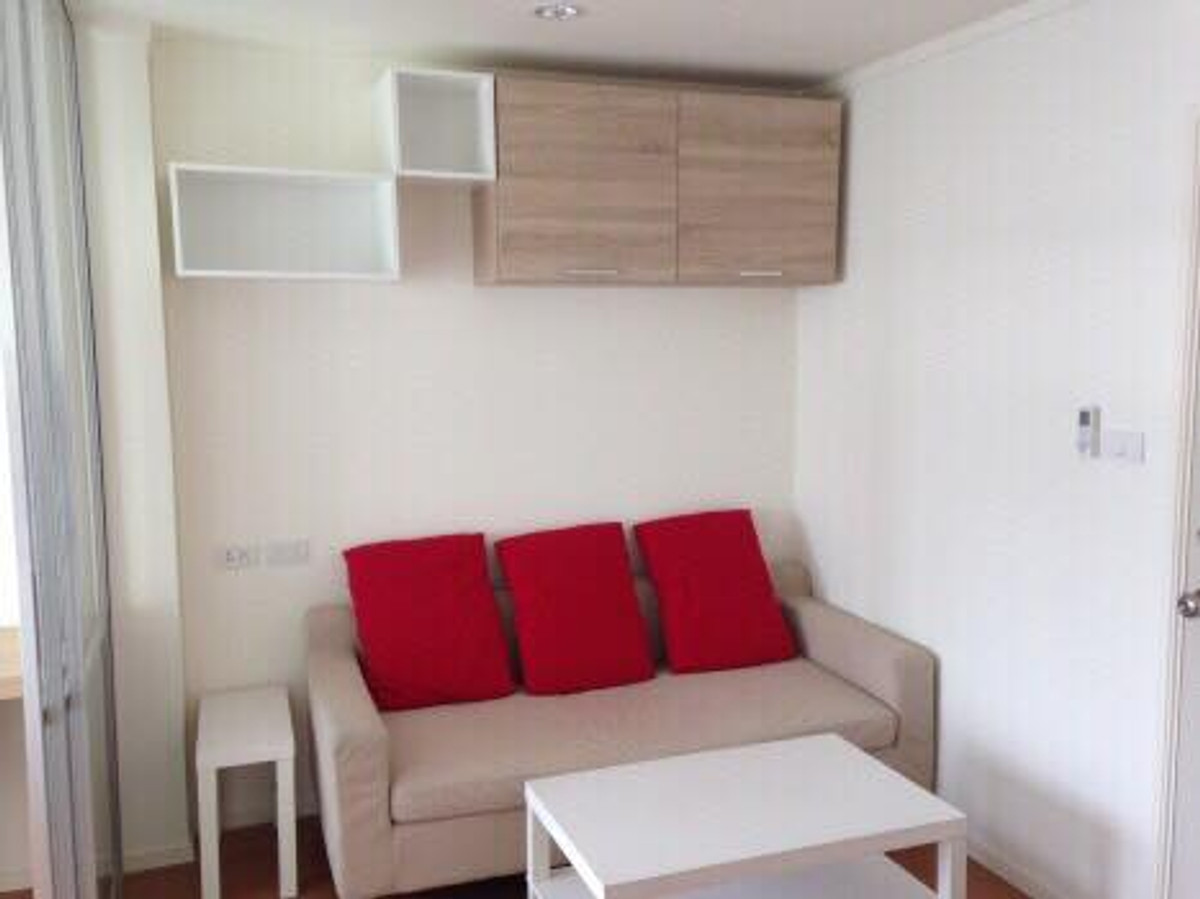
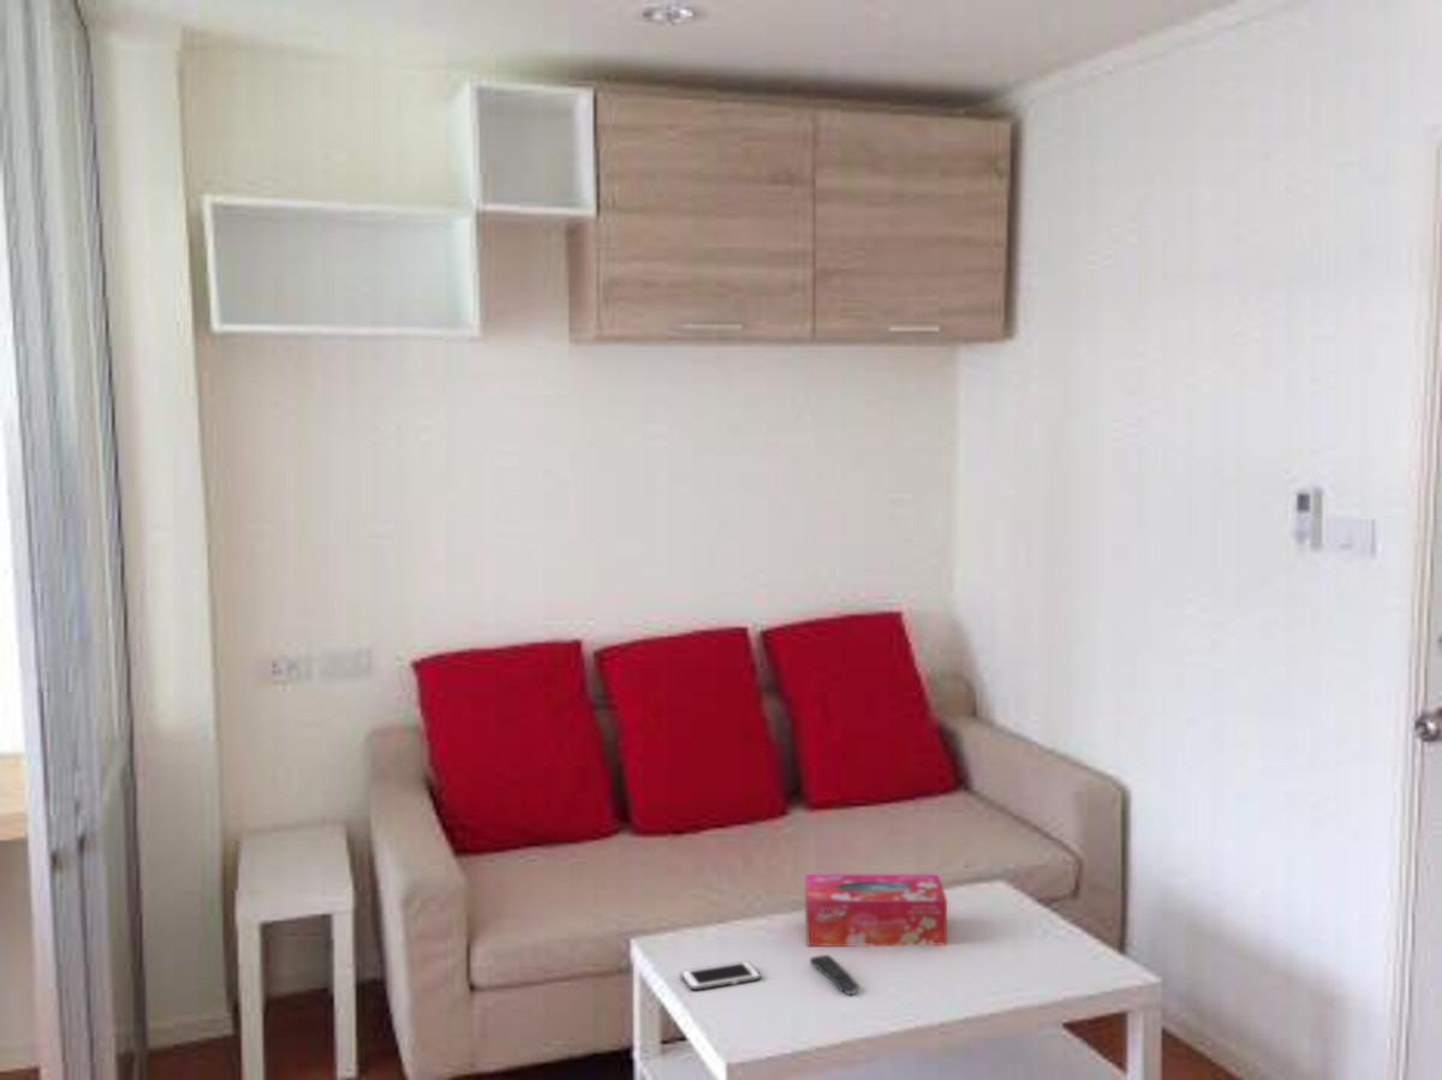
+ cell phone (720, 975)
+ tissue box (874, 908)
+ remote control (835, 973)
